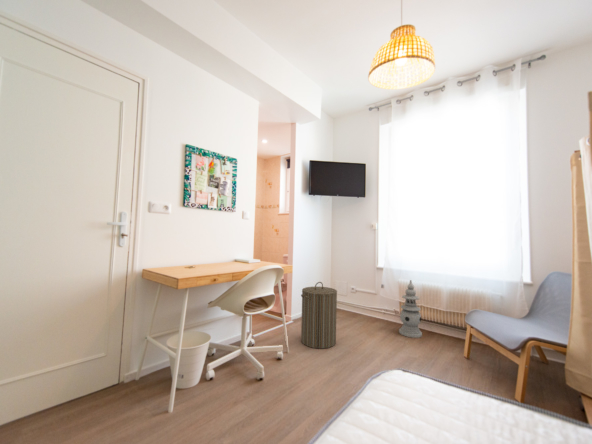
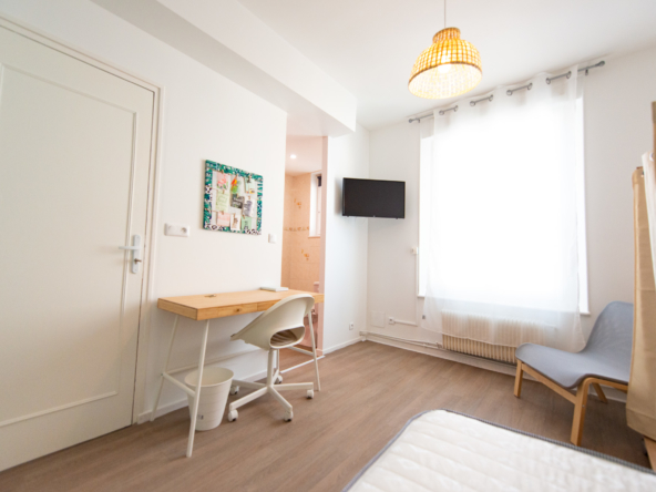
- lantern (410, 306)
- laundry hamper (319, 311)
